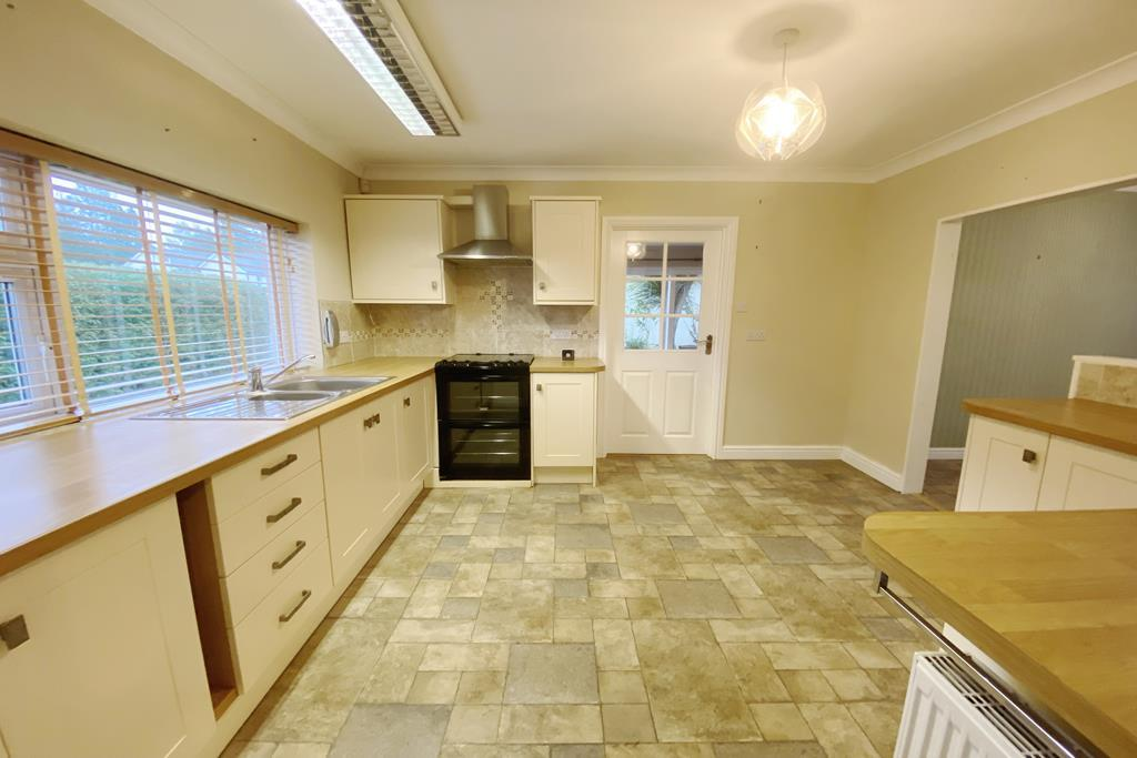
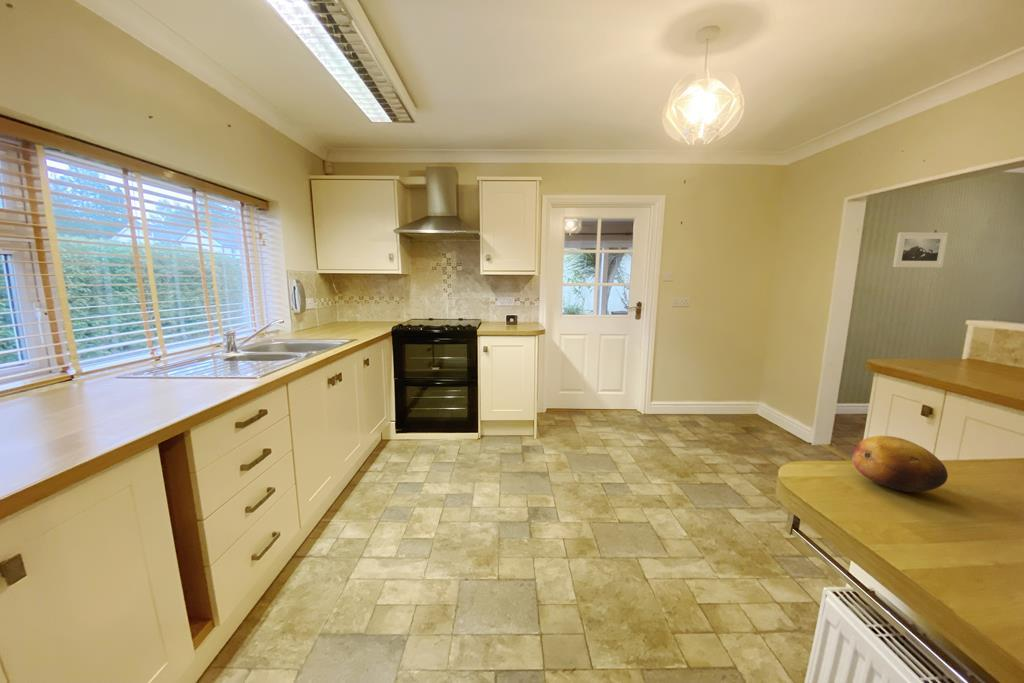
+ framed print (920, 249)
+ fruit (897, 462)
